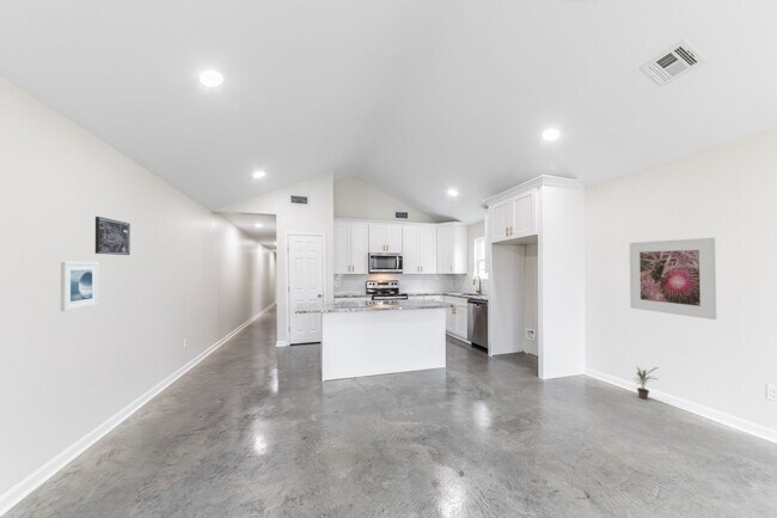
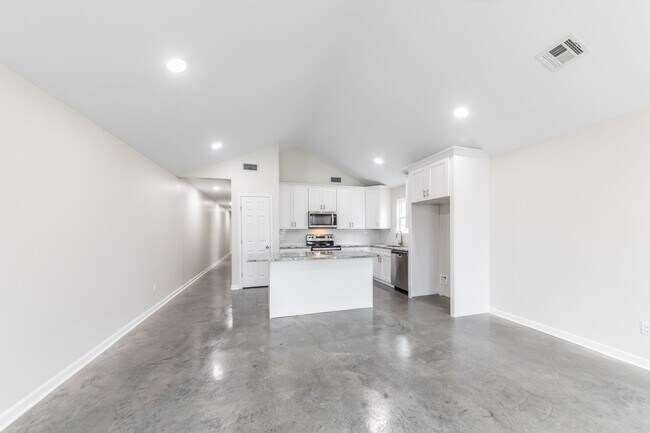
- wall art (114, 237)
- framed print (80, 285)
- potted plant (642, 382)
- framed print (667, 276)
